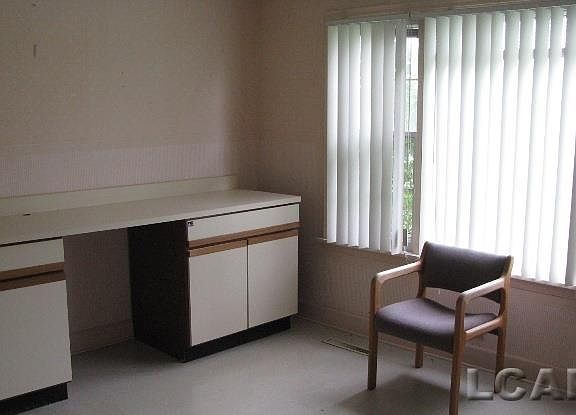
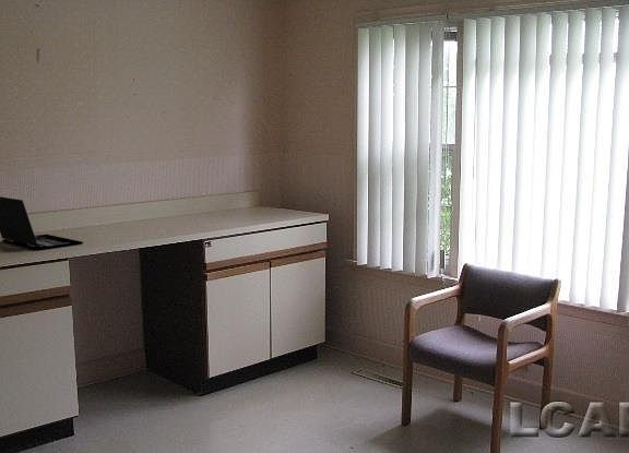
+ laptop (29, 222)
